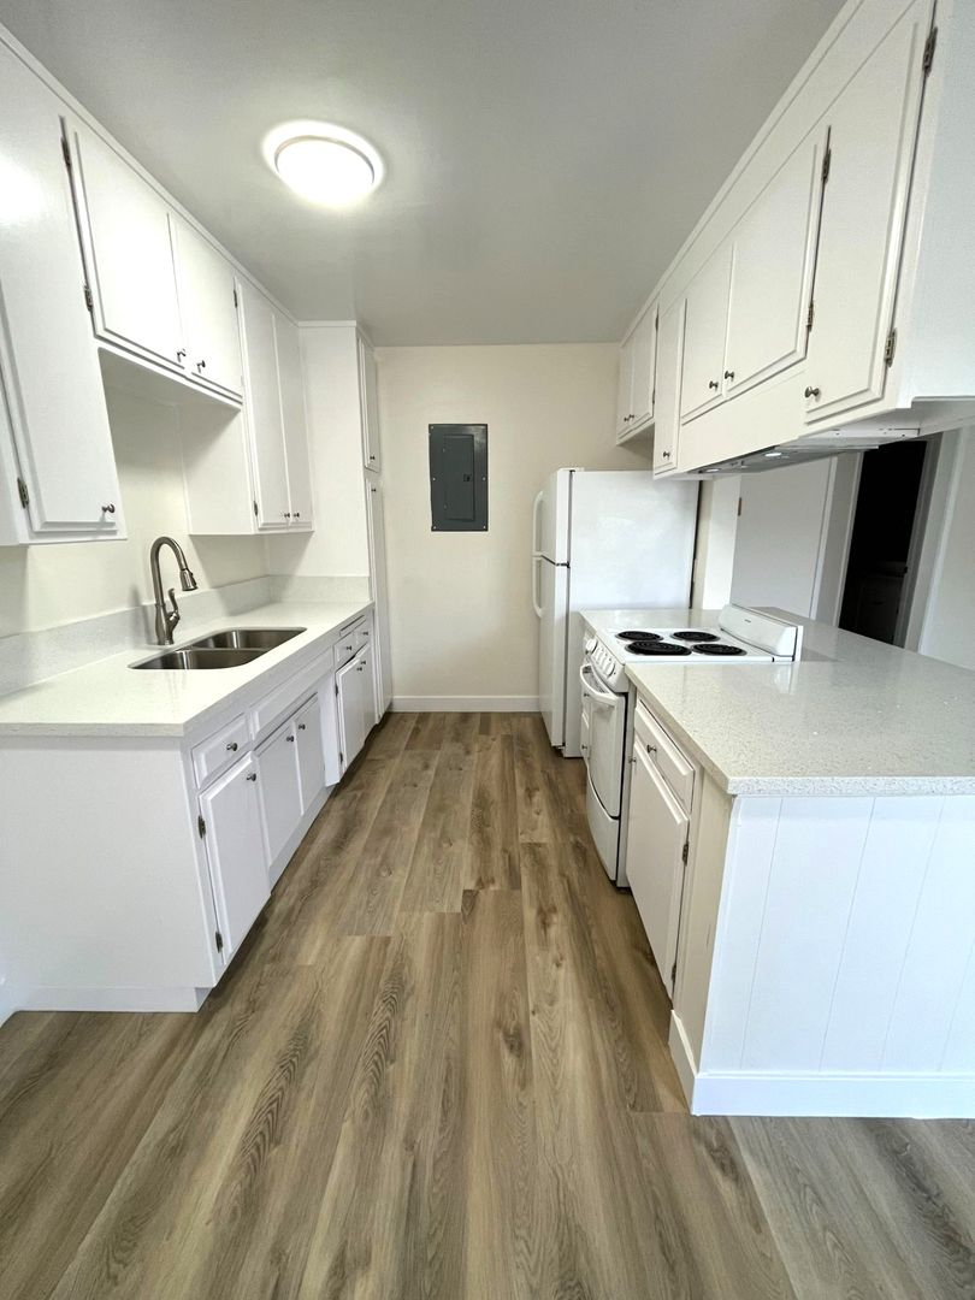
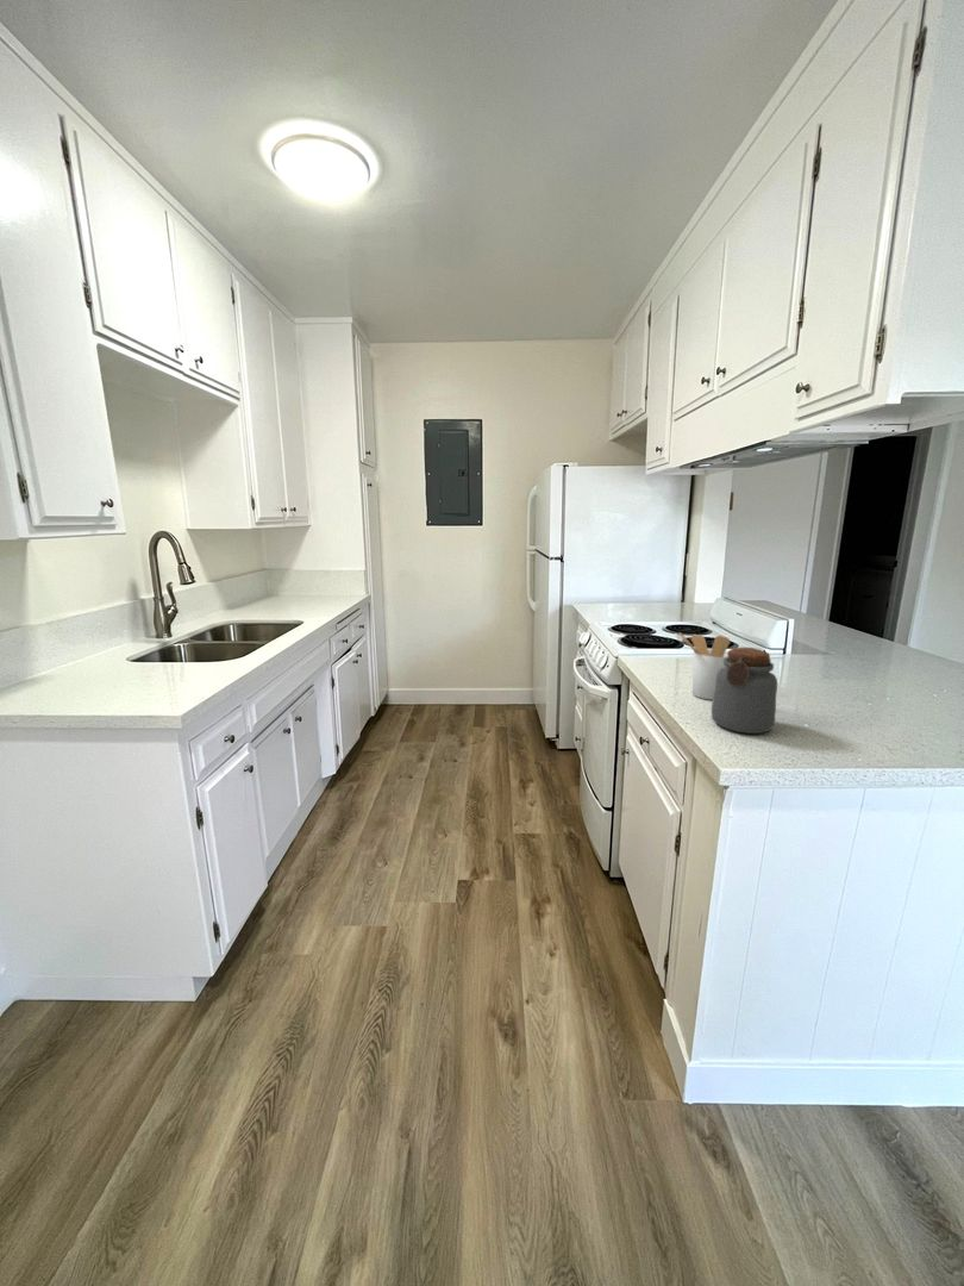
+ utensil holder (701, 663)
+ jar (745, 687)
